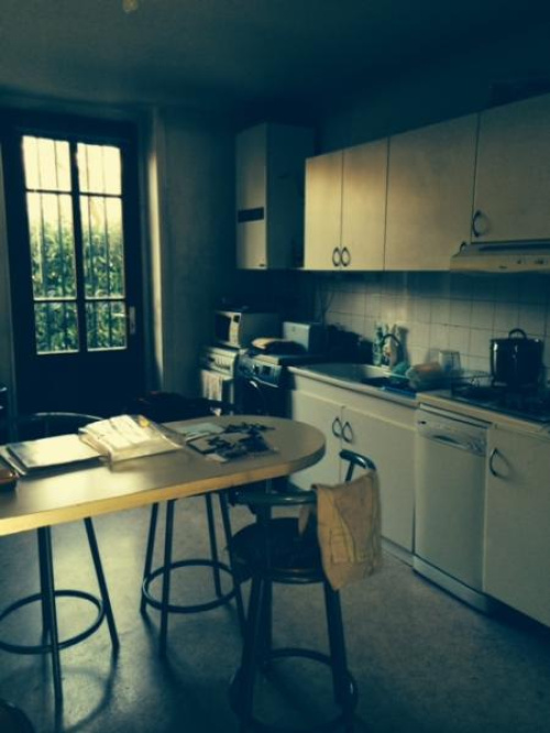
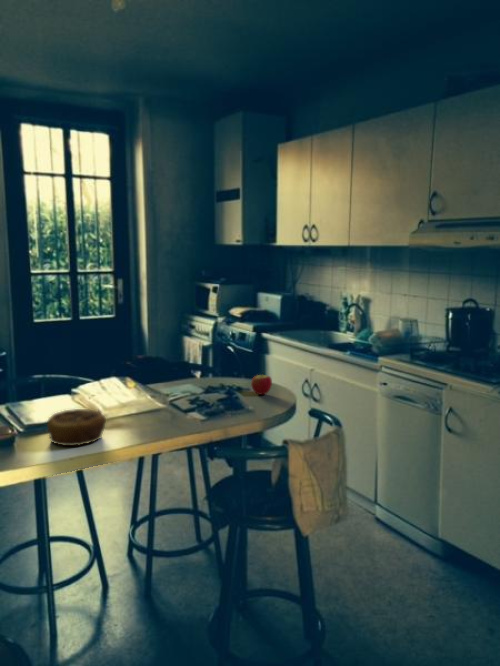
+ pastry (76, 425)
+ apple (261, 381)
